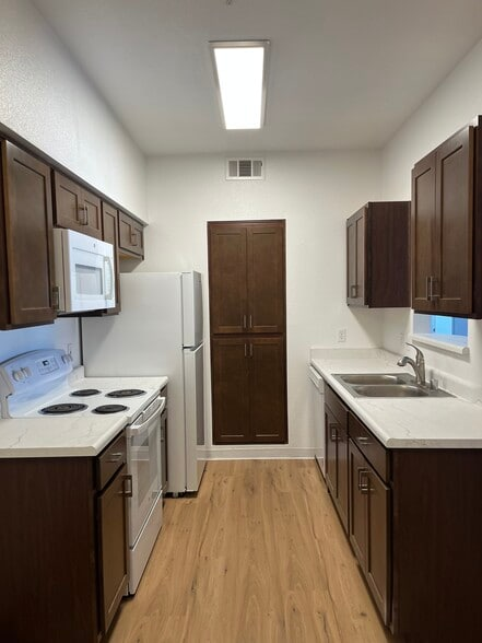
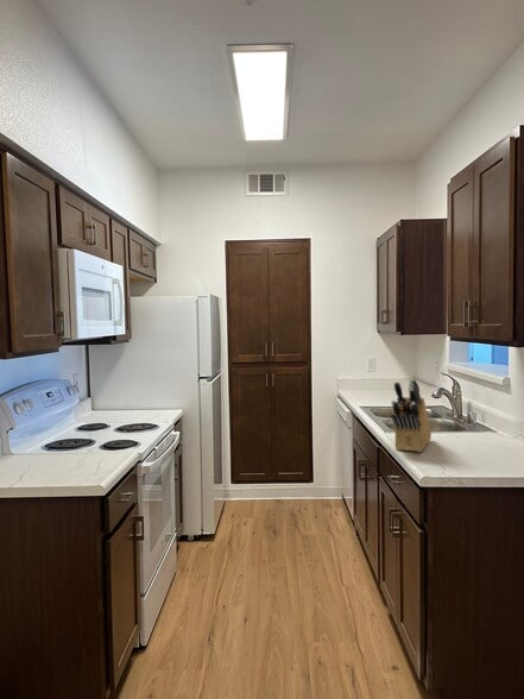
+ knife block (411, 411)
